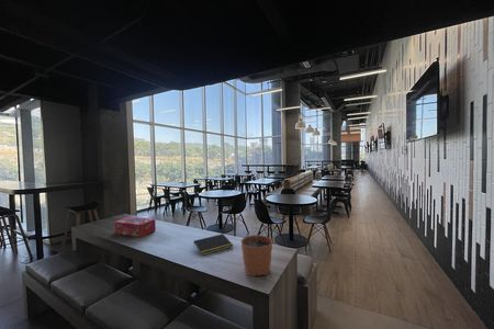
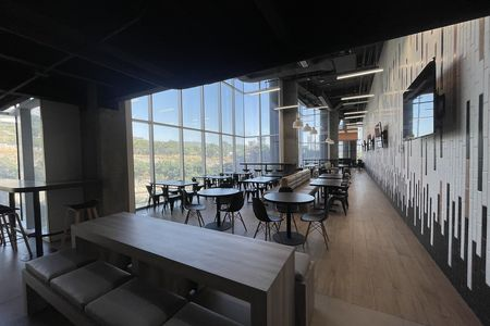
- tissue box (135, 226)
- notepad (213, 243)
- plant pot (257, 248)
